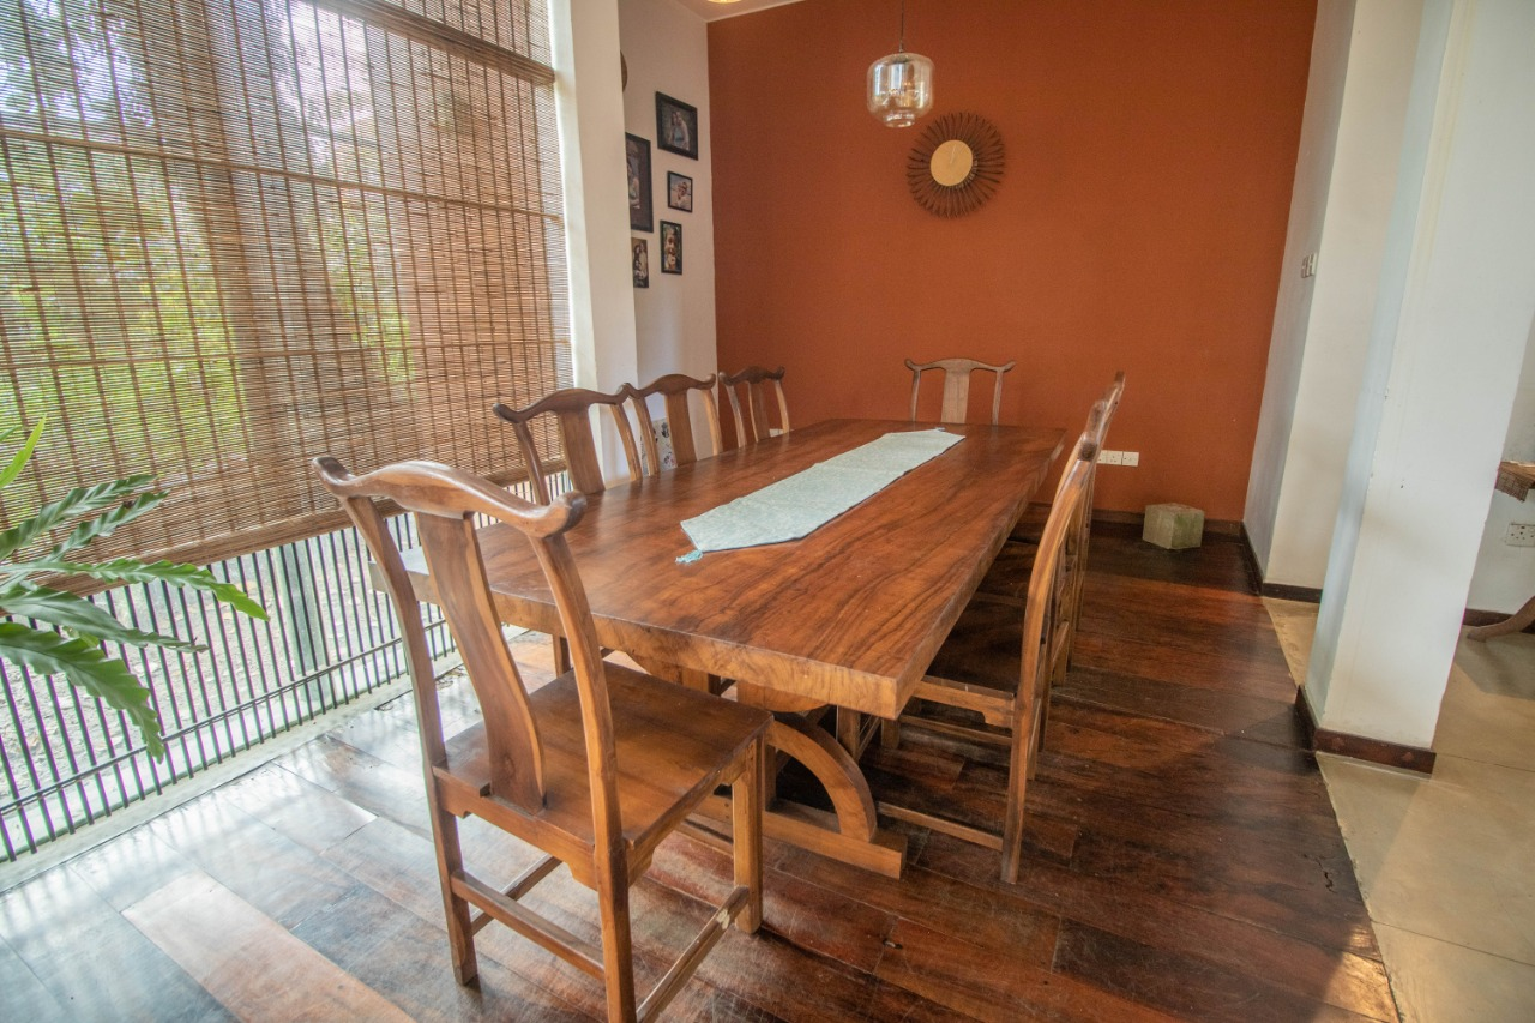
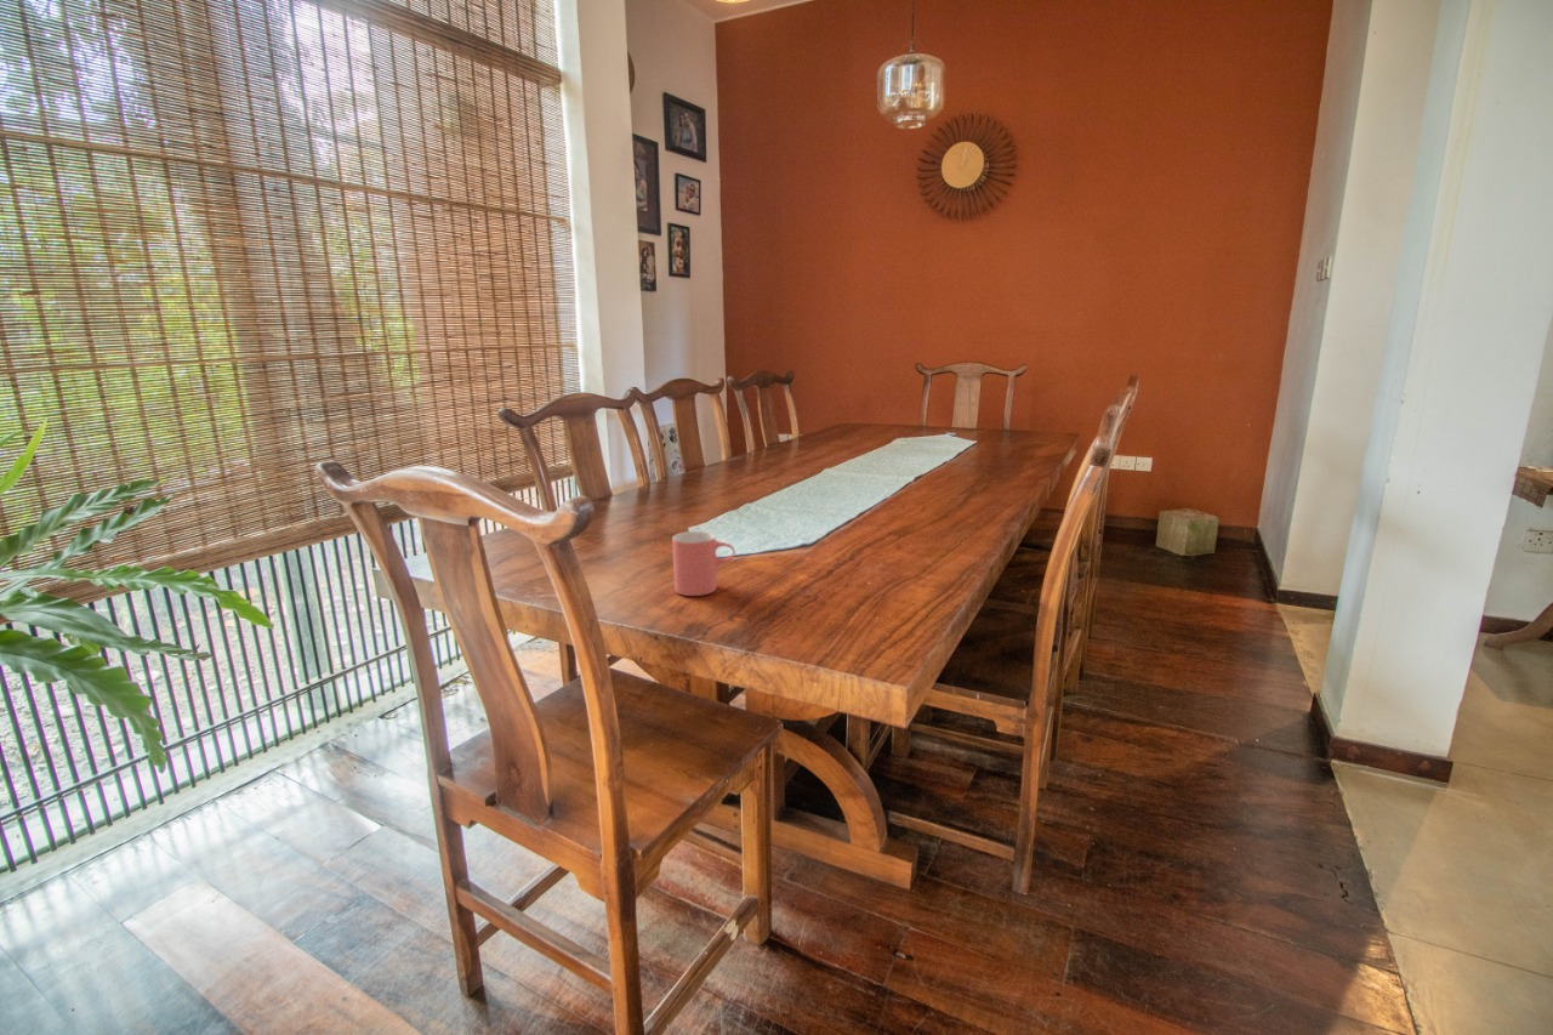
+ cup (704, 562)
